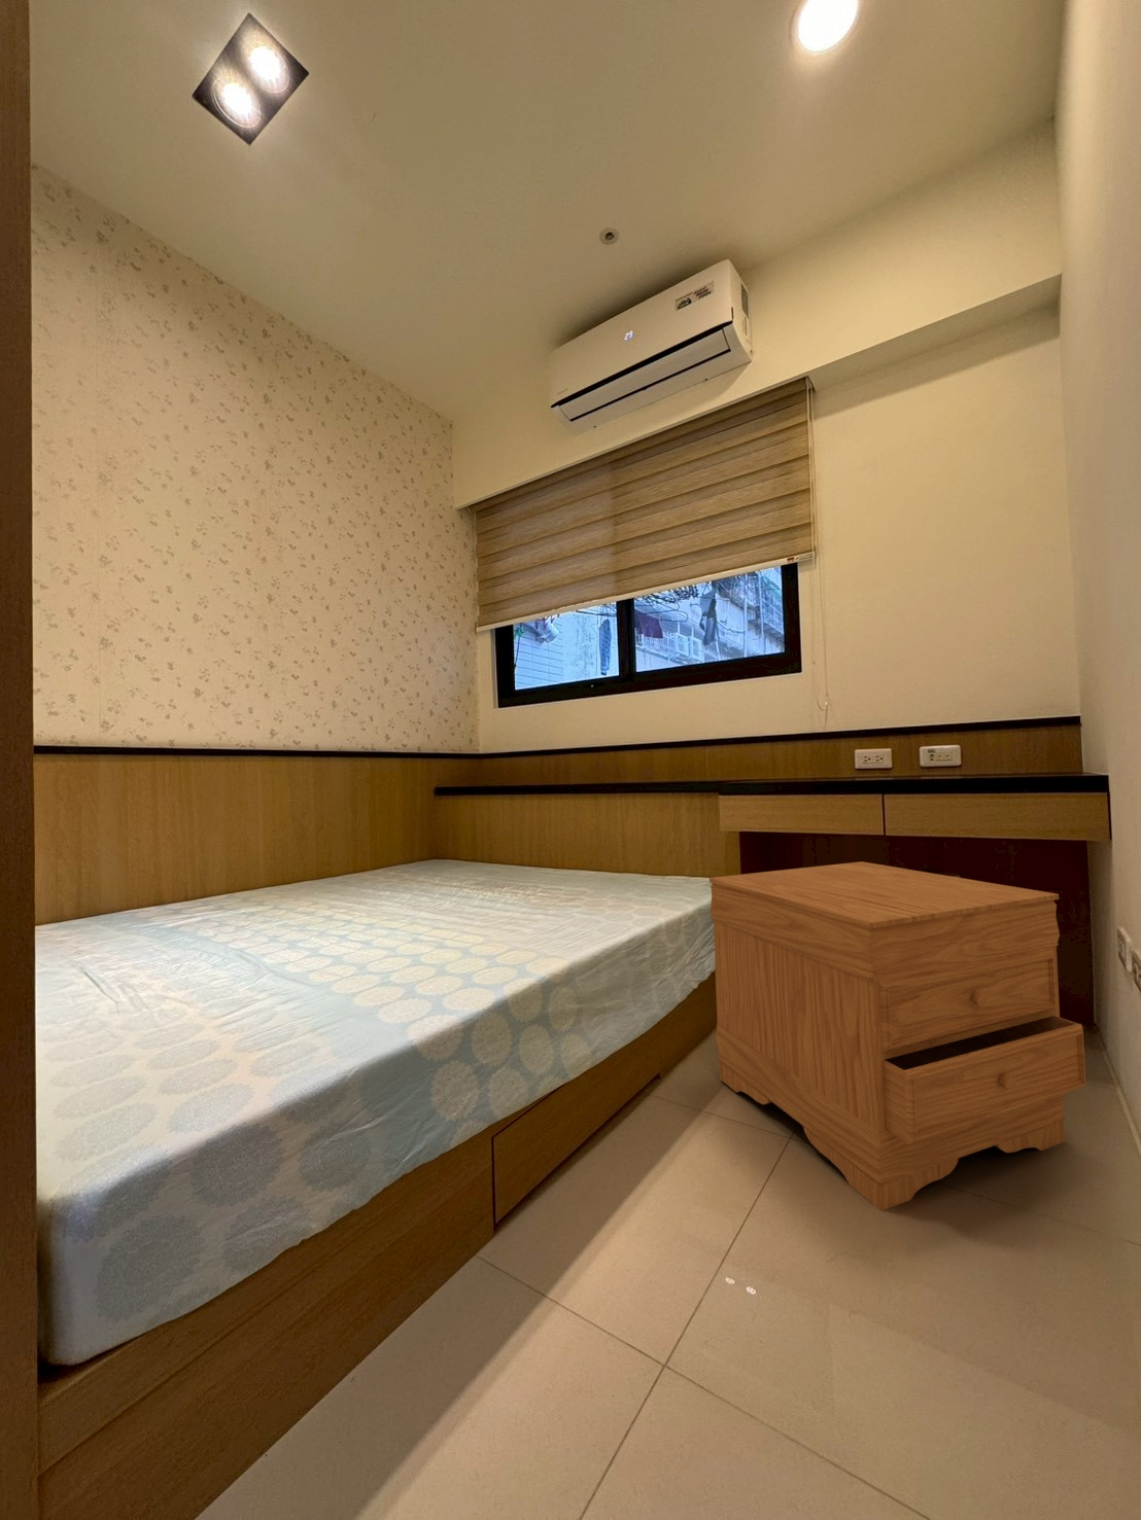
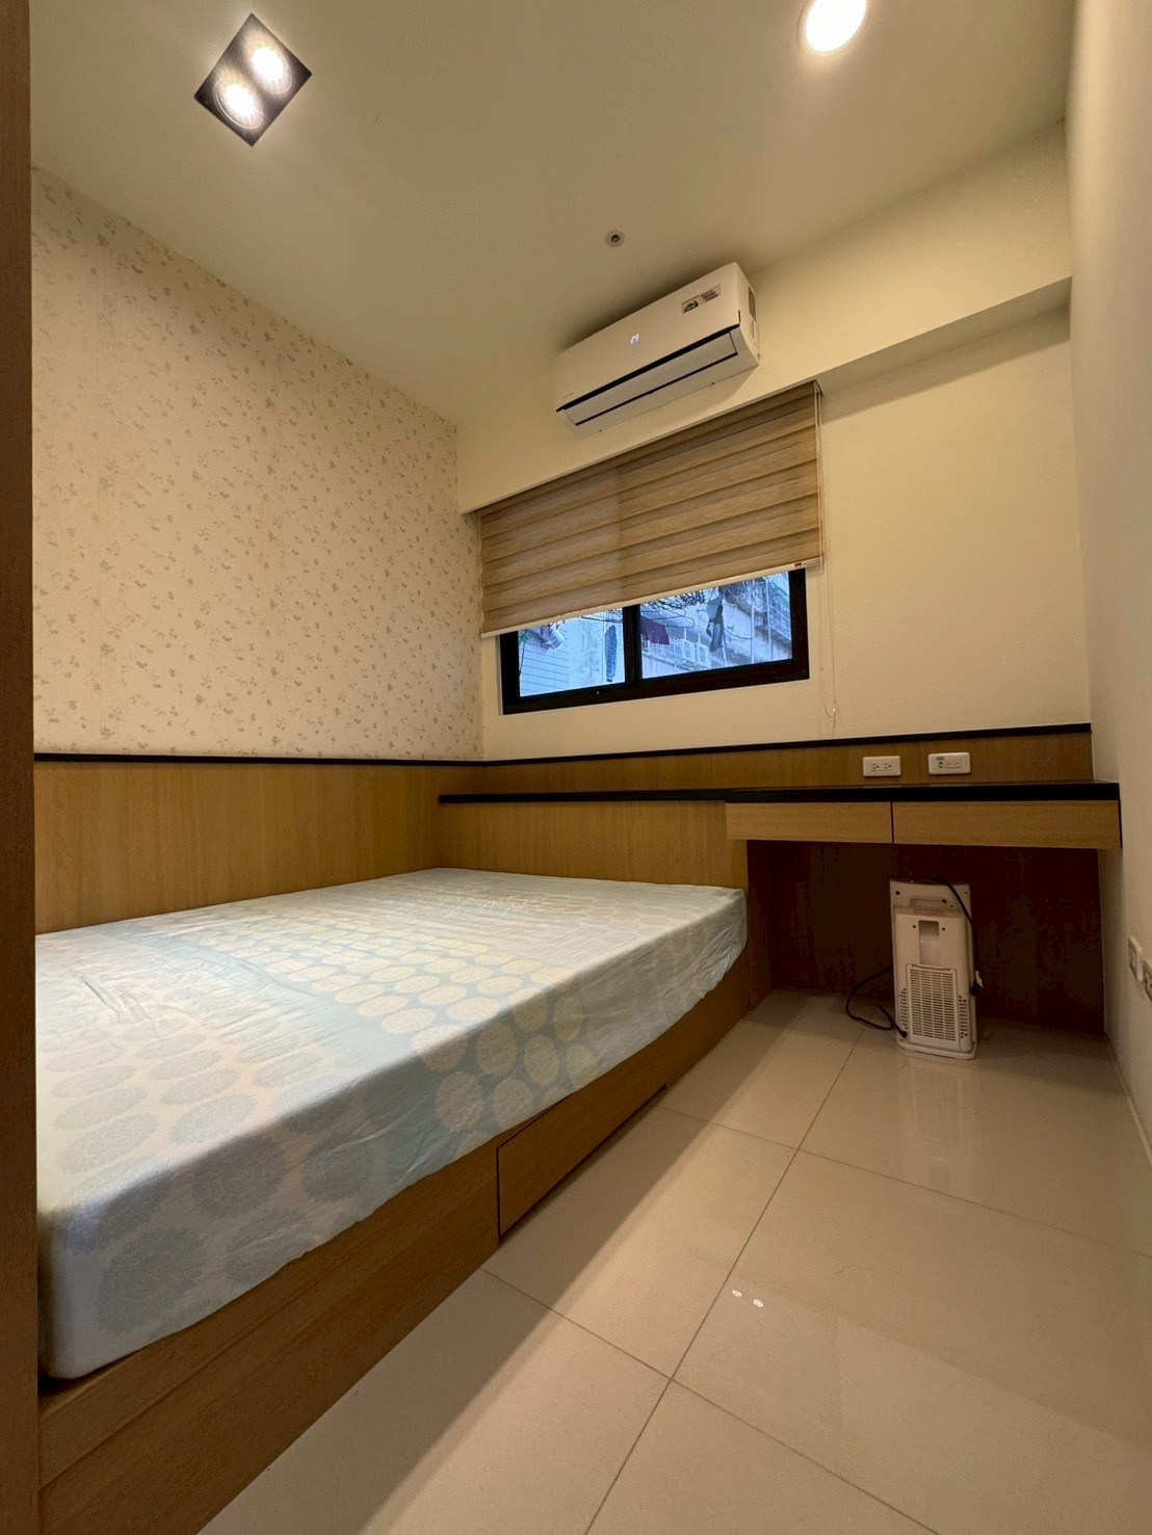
- nightstand (879, 999)
